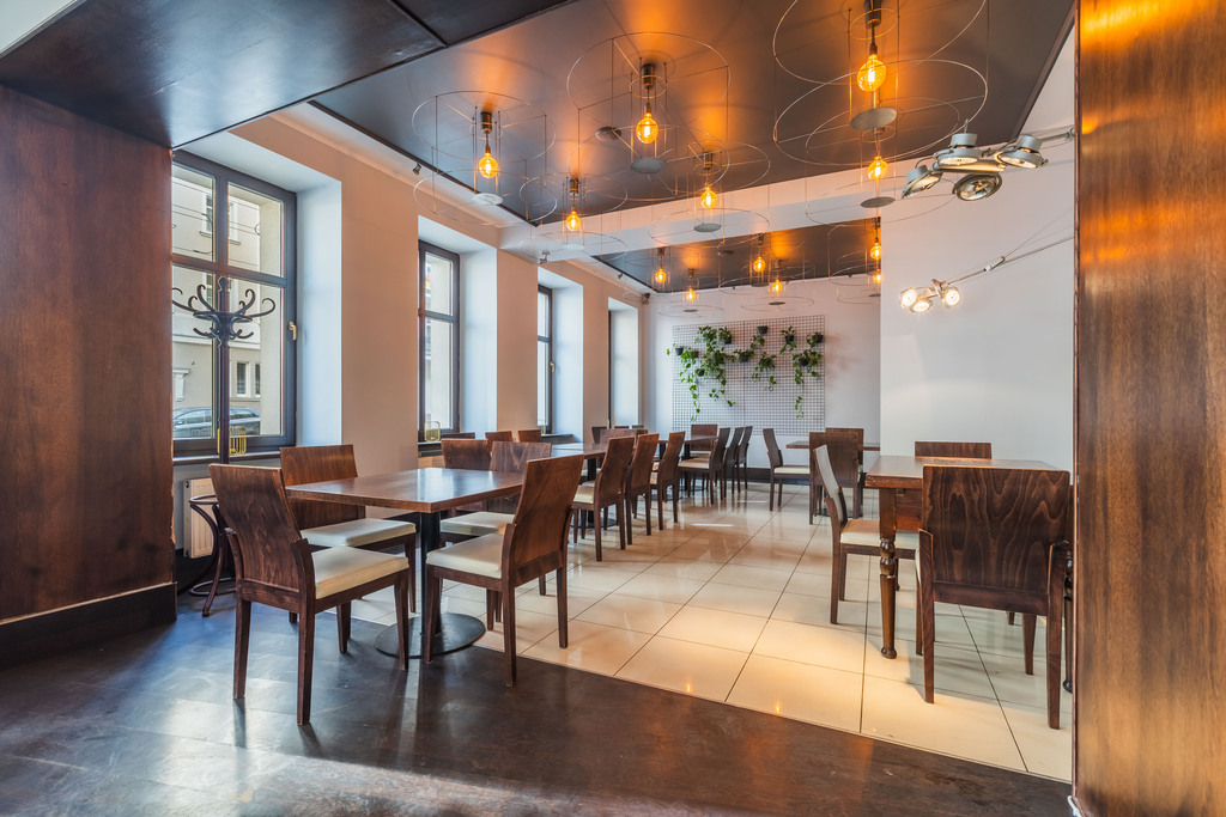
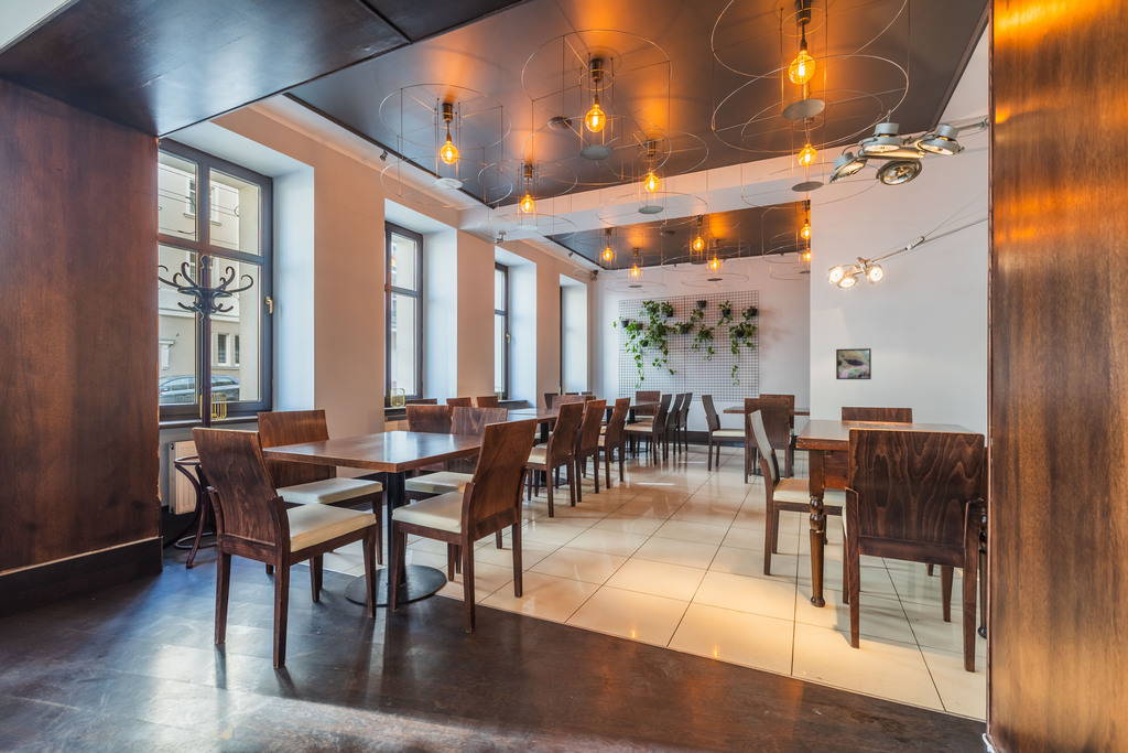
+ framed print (853, 364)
